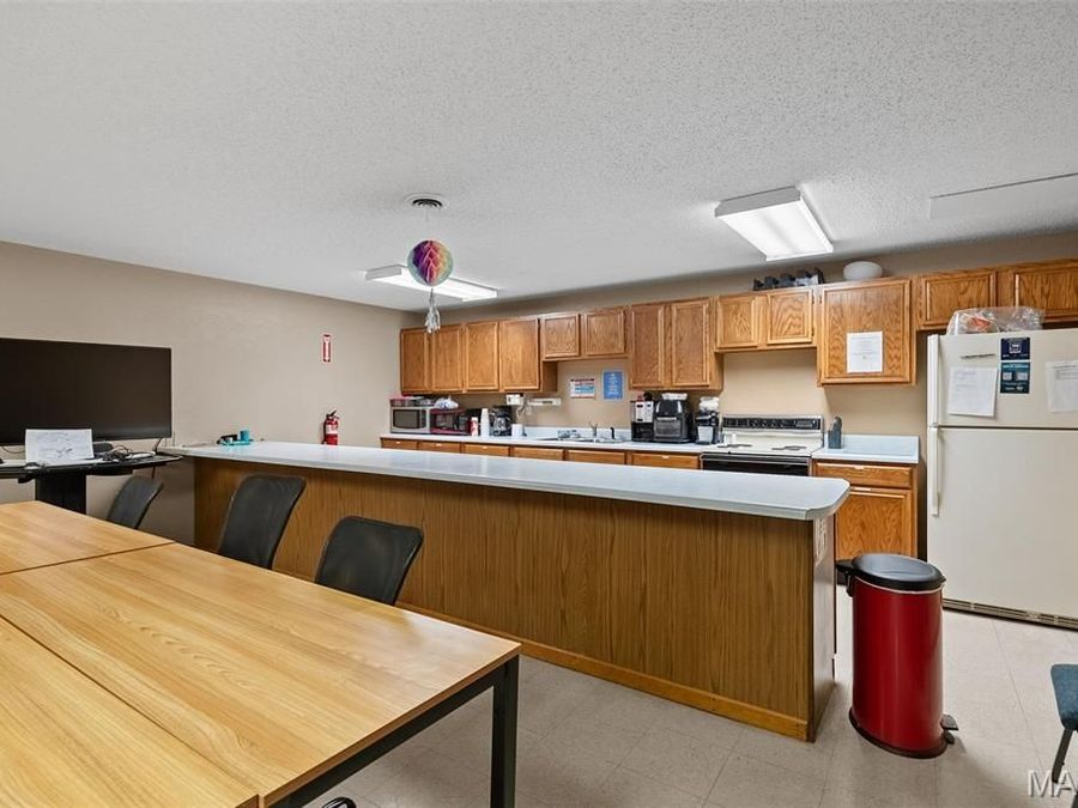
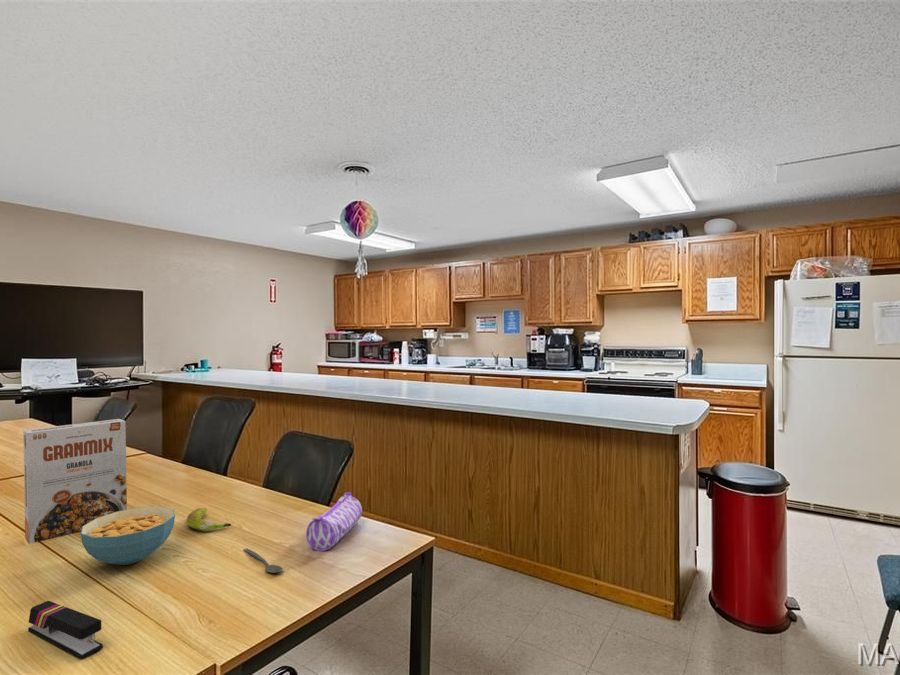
+ cereal bowl (130, 540)
+ spoon (261, 559)
+ cereal box (77, 477)
+ banana (203, 520)
+ pencil case (336, 520)
+ stapler (64, 625)
